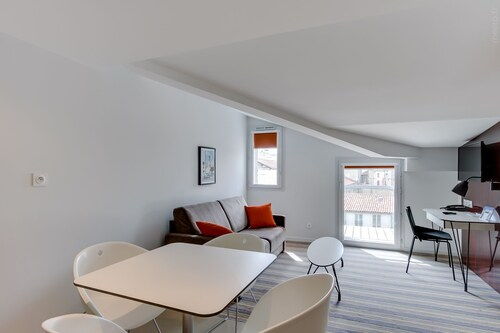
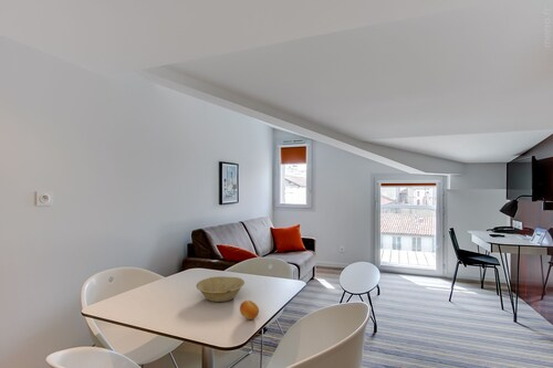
+ bowl (220, 290)
+ fruit (249, 309)
